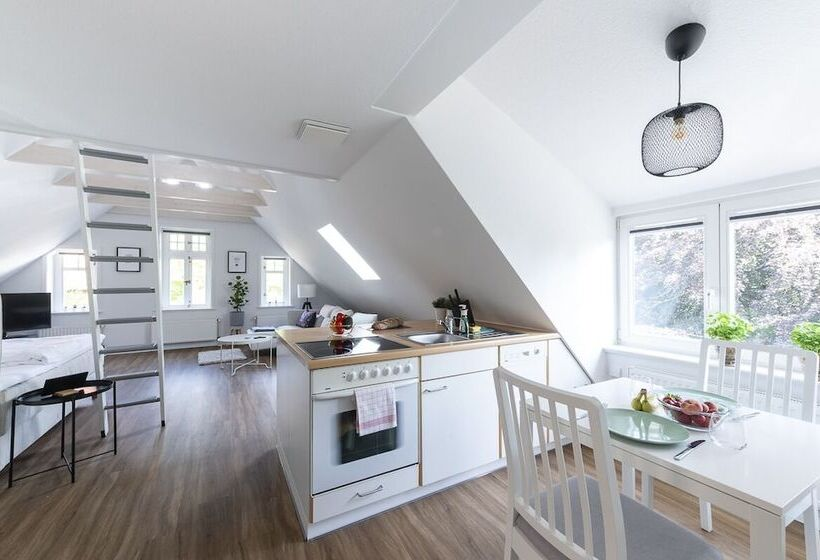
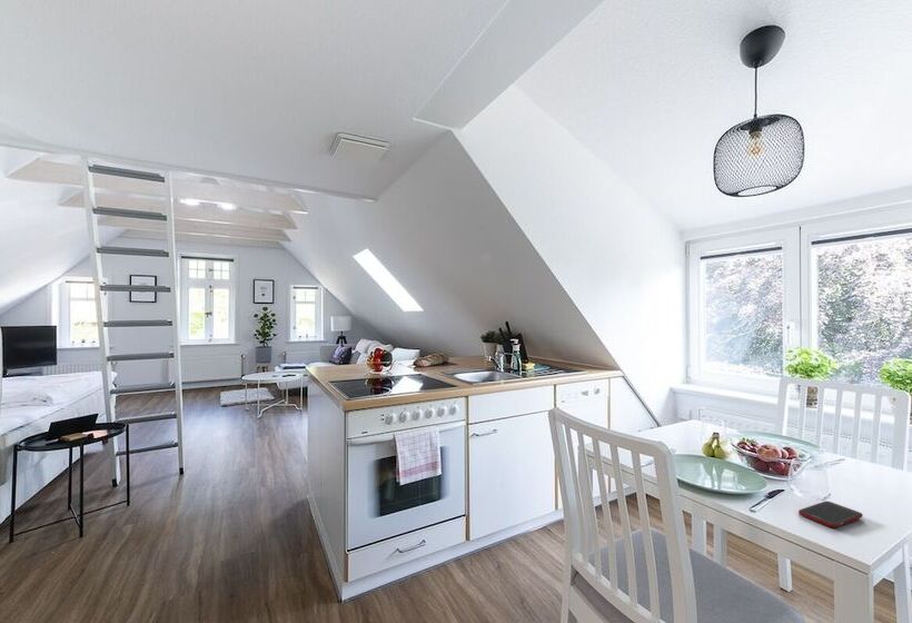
+ cell phone (830, 513)
